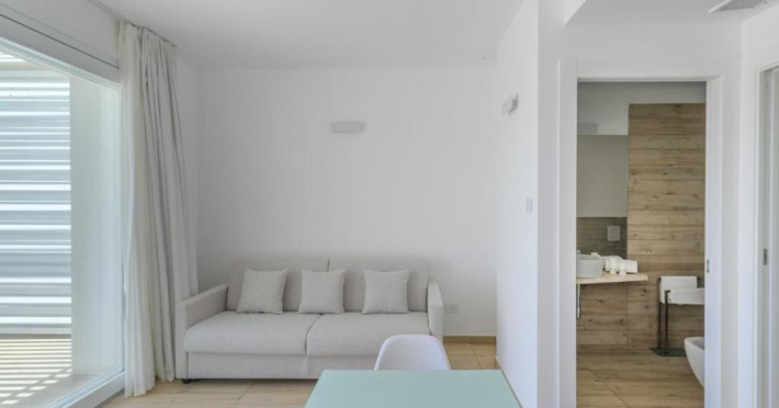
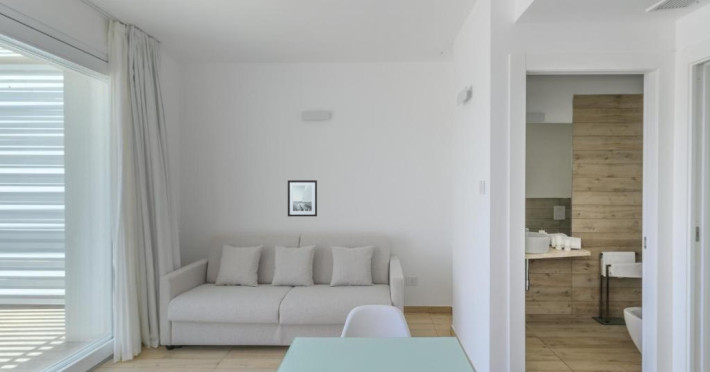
+ wall art (302, 198)
